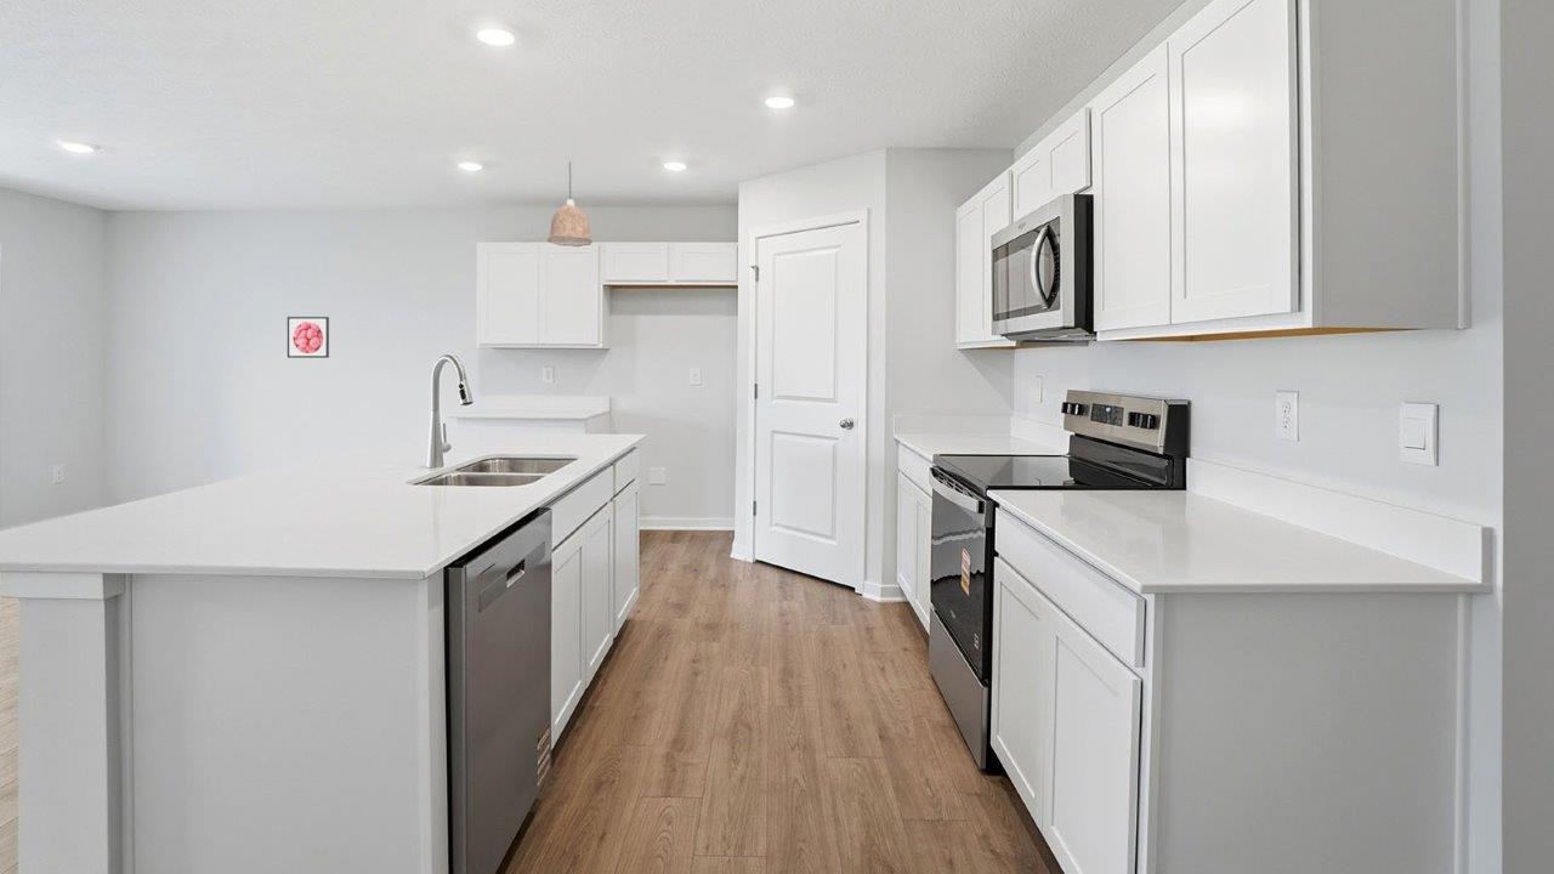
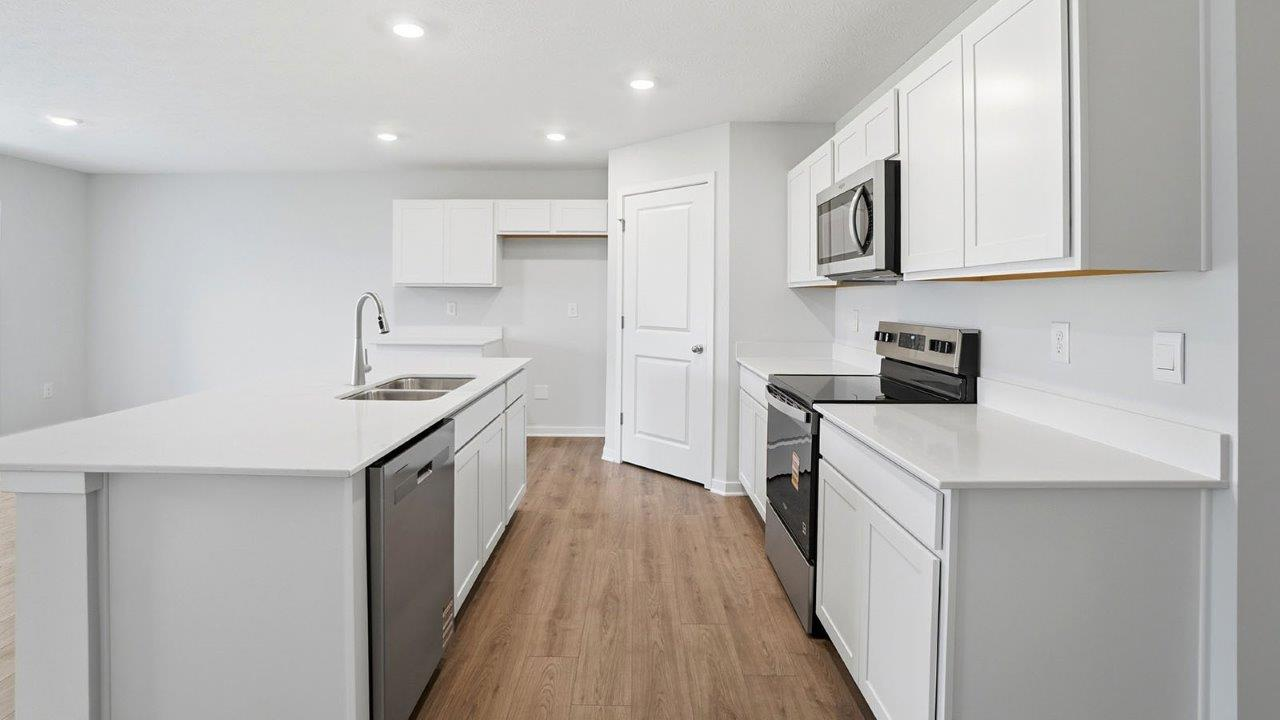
- pendant lamp (569, 202)
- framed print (307, 336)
